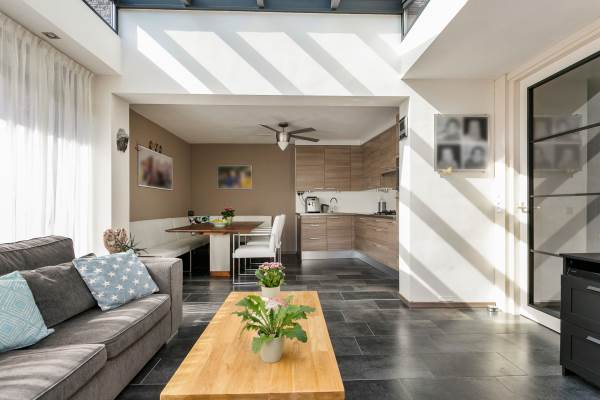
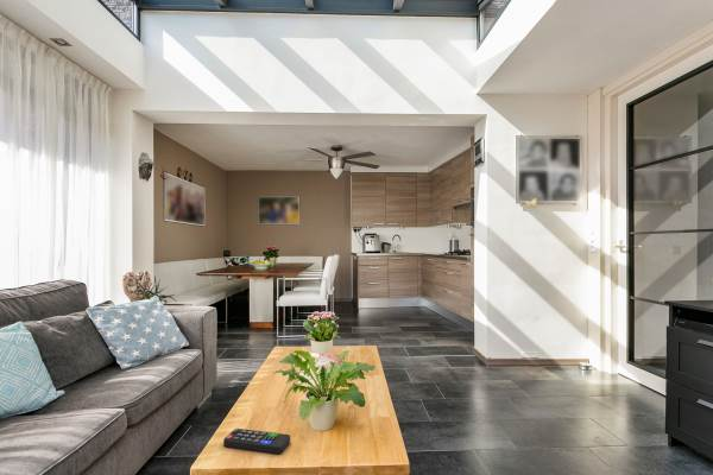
+ remote control (257, 439)
